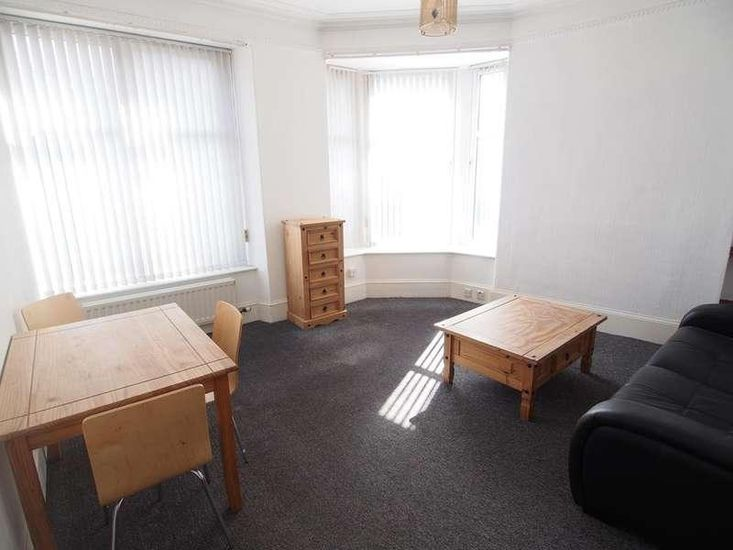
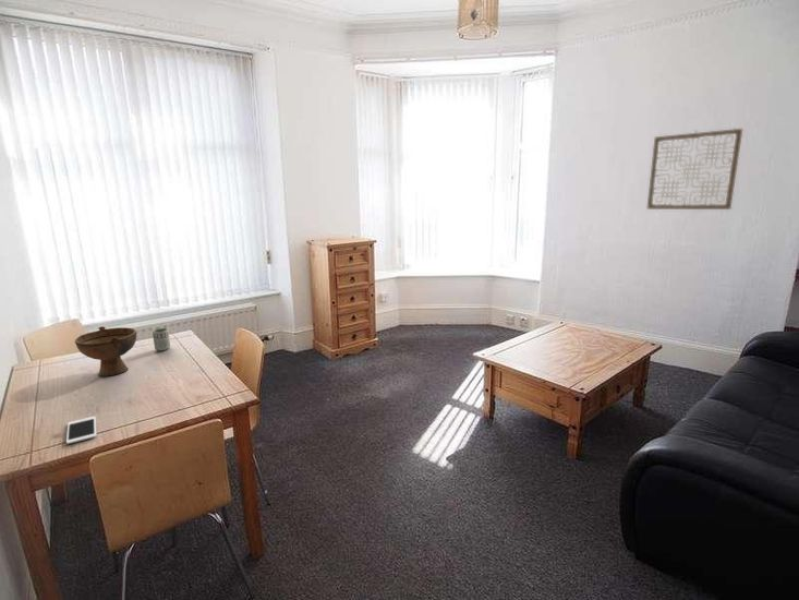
+ cup (161, 339)
+ wall art (691, 169)
+ cell phone (82, 429)
+ bowl (109, 351)
